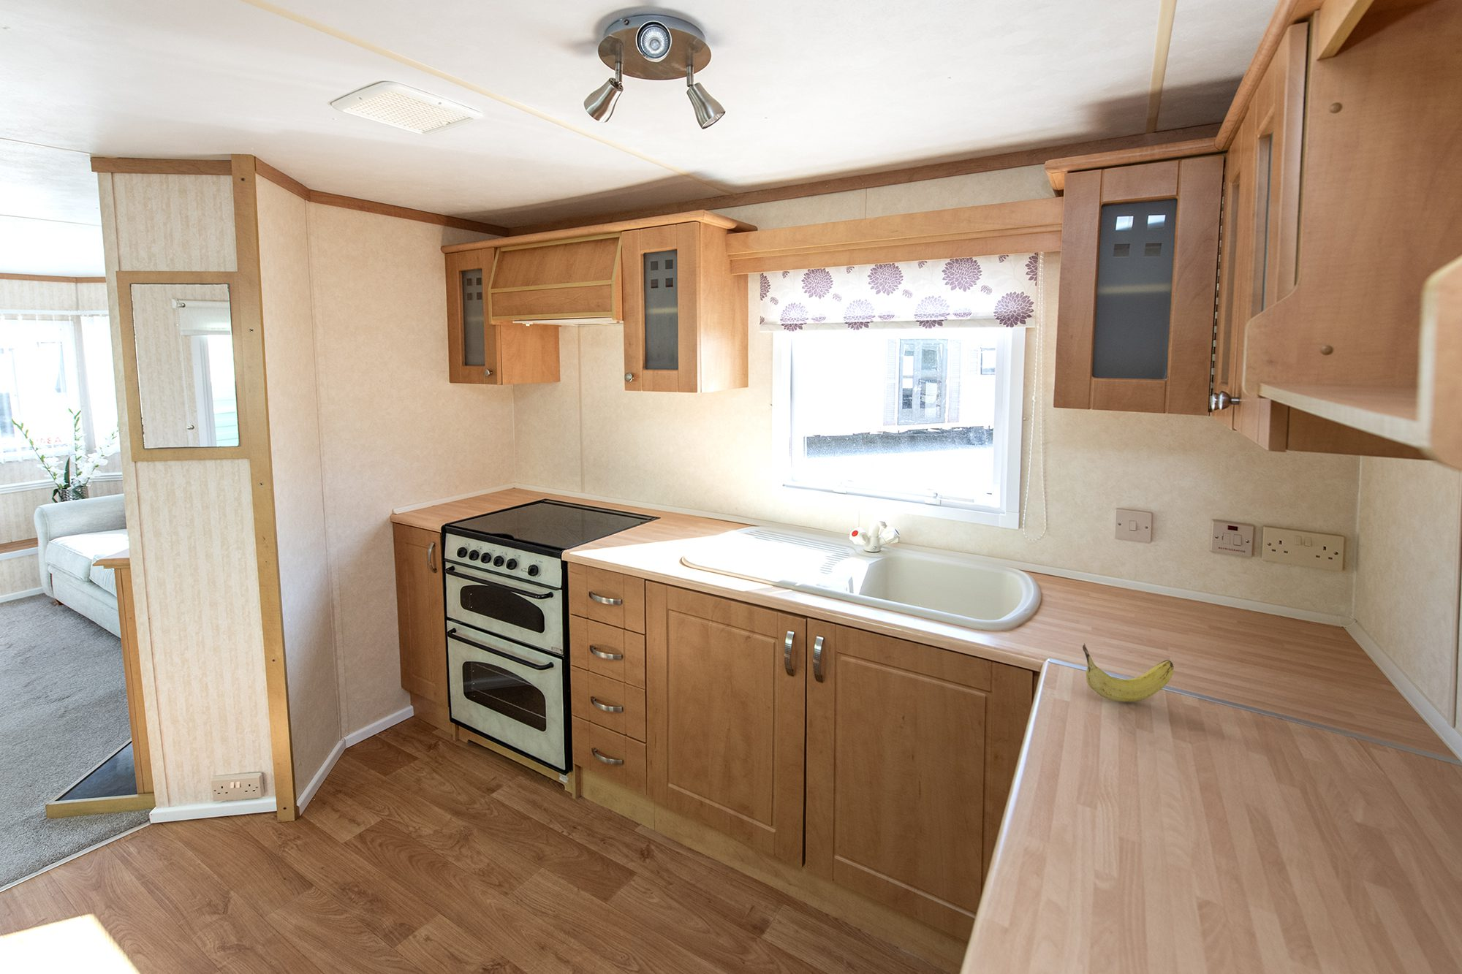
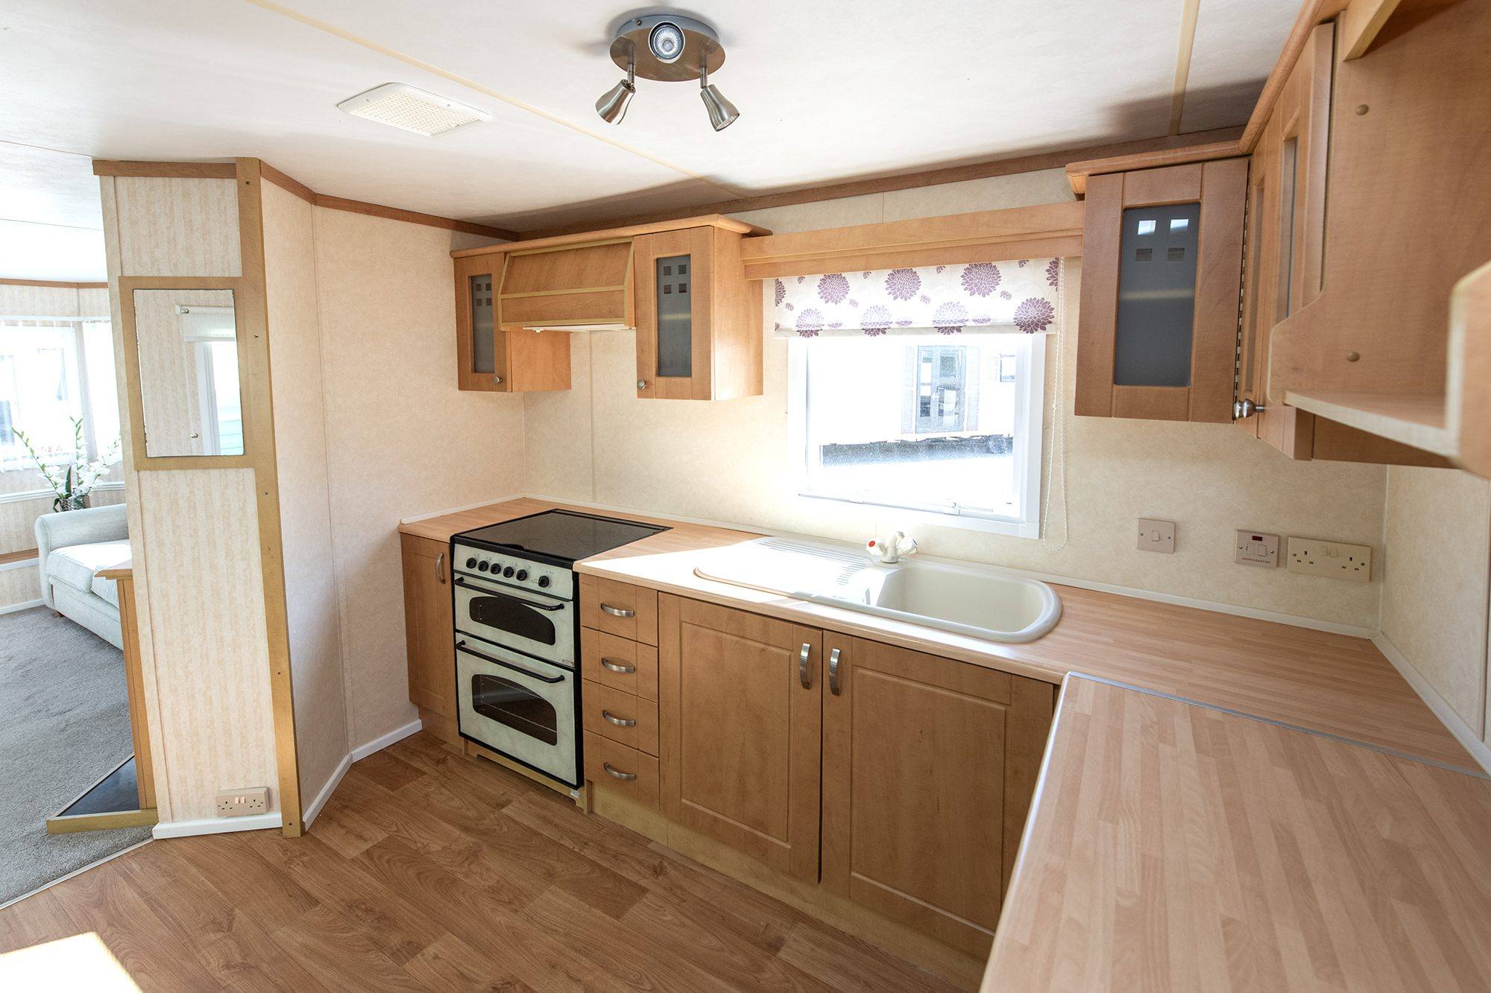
- fruit (1128, 678)
